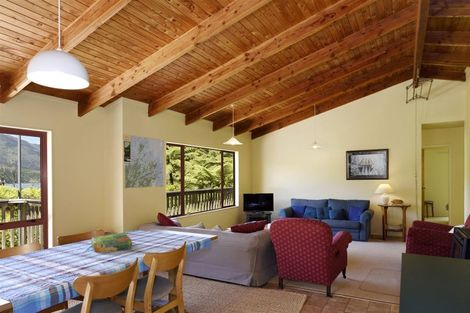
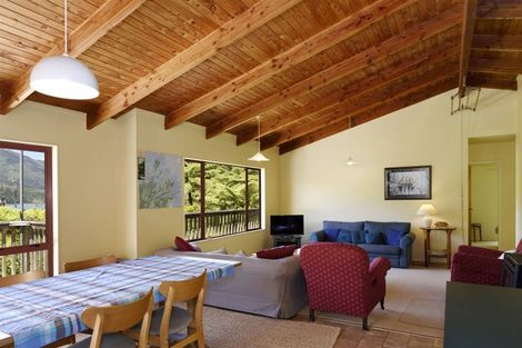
- board game (111, 242)
